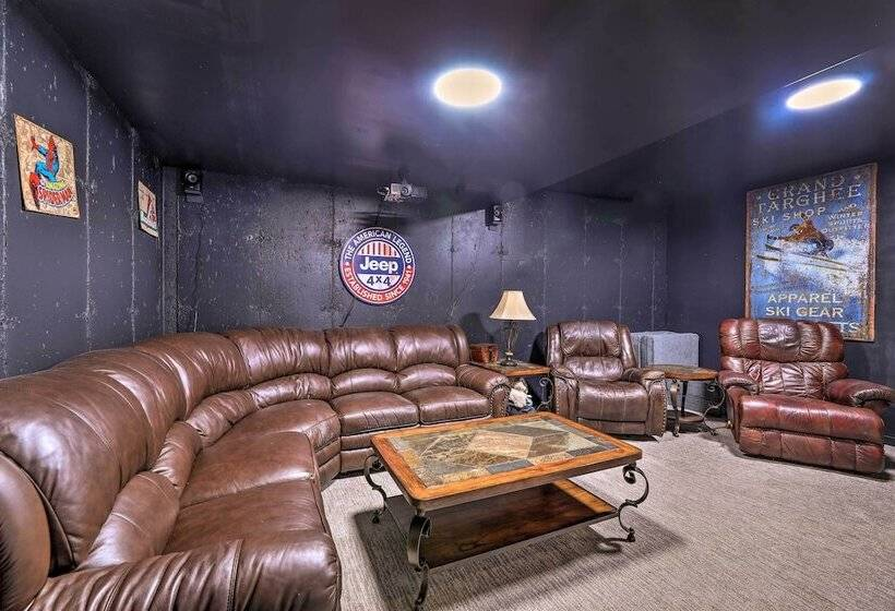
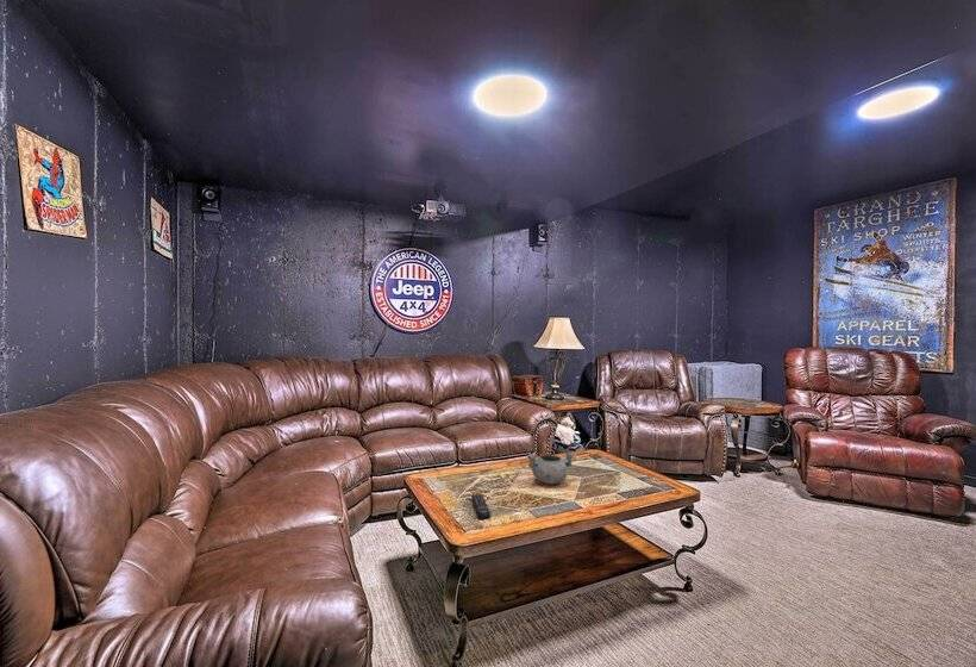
+ remote control (480, 505)
+ decorative bowl (550, 466)
